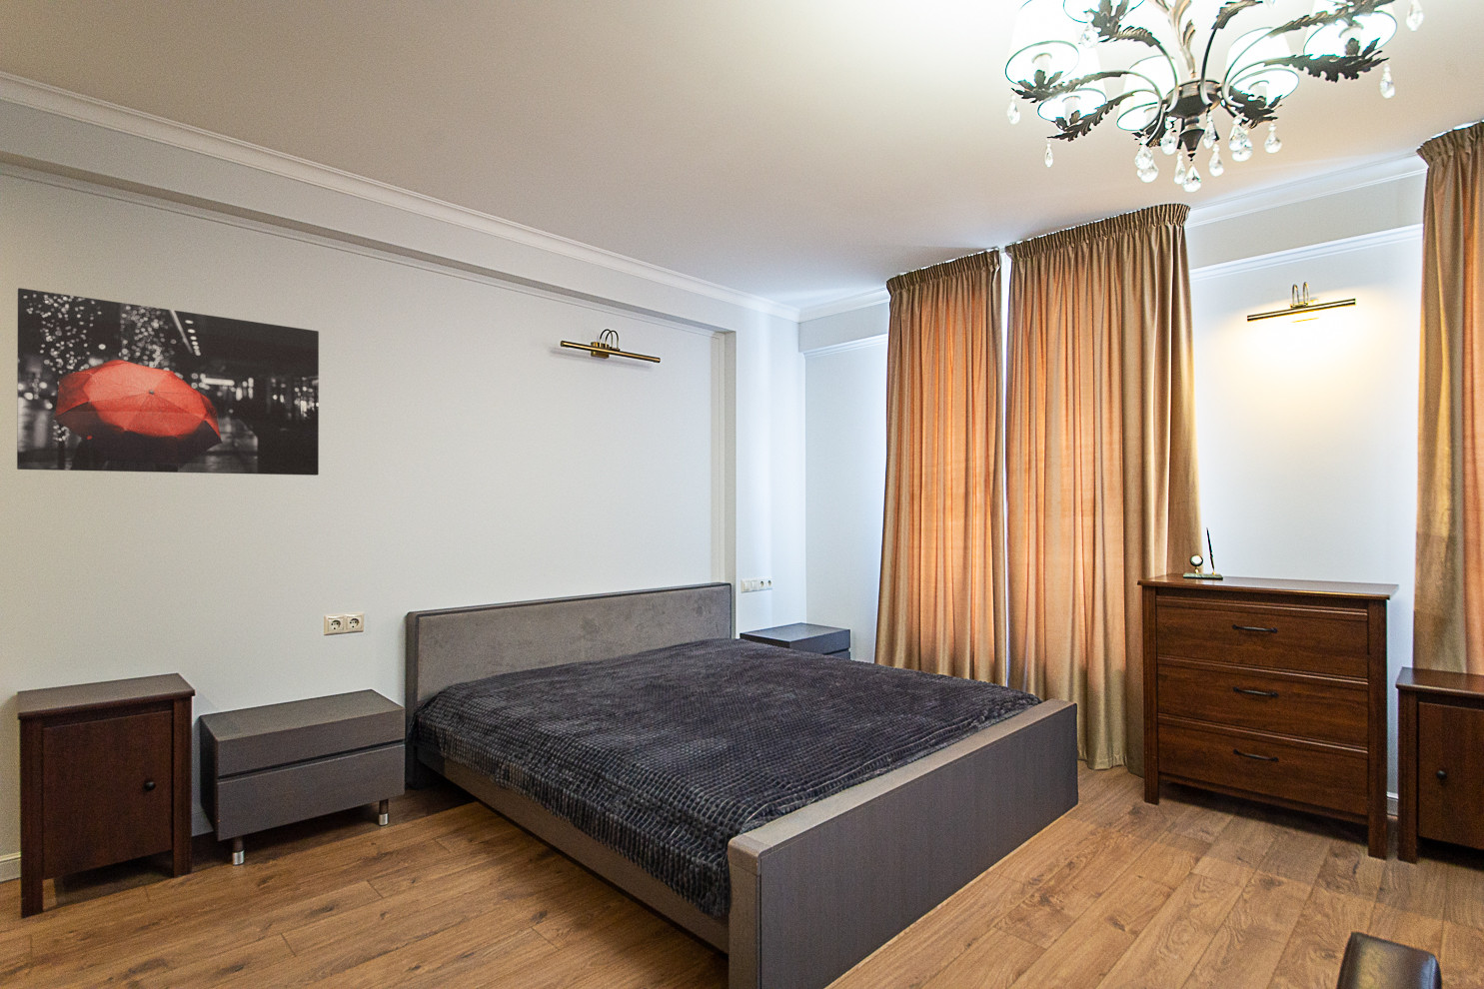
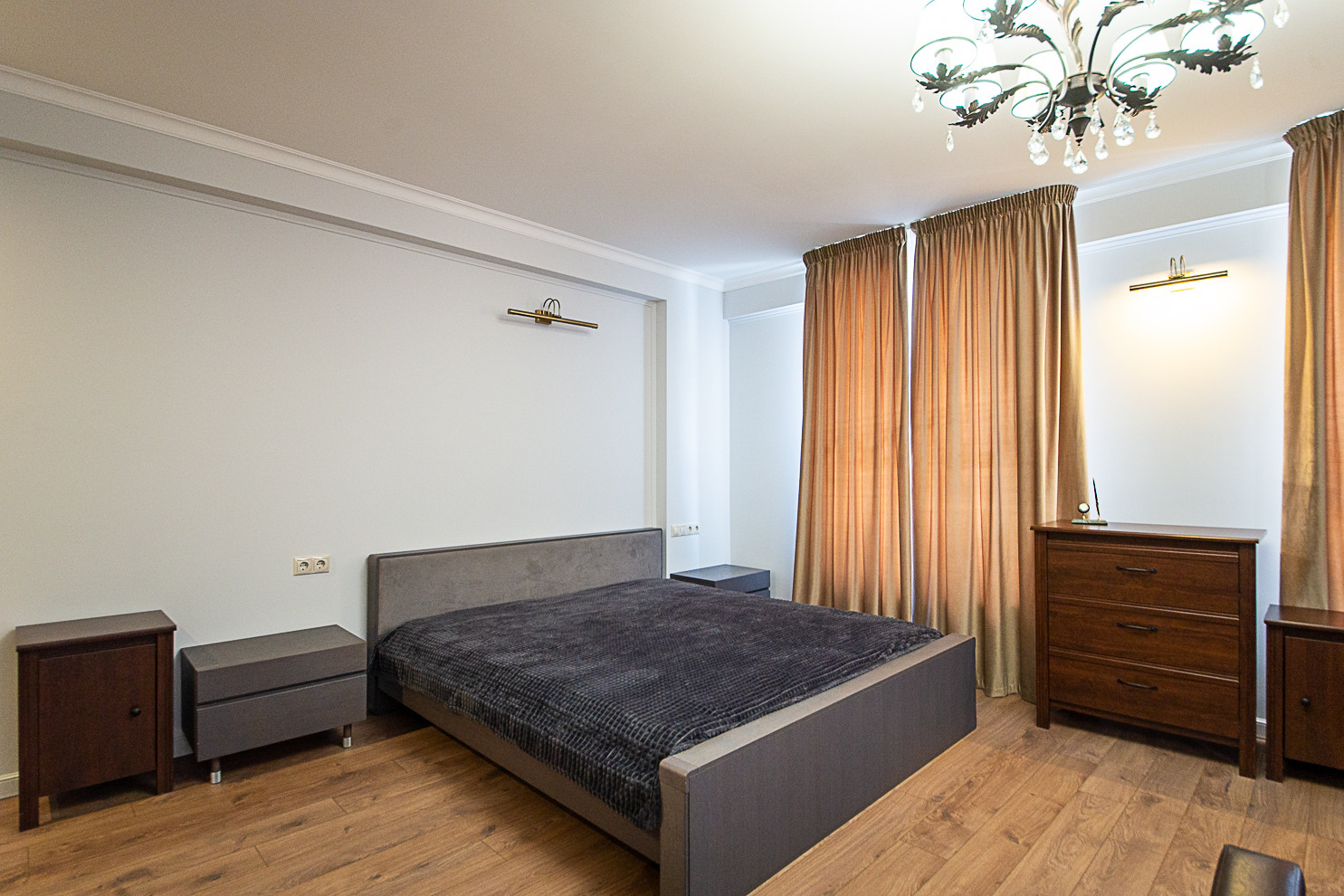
- wall art (184, 392)
